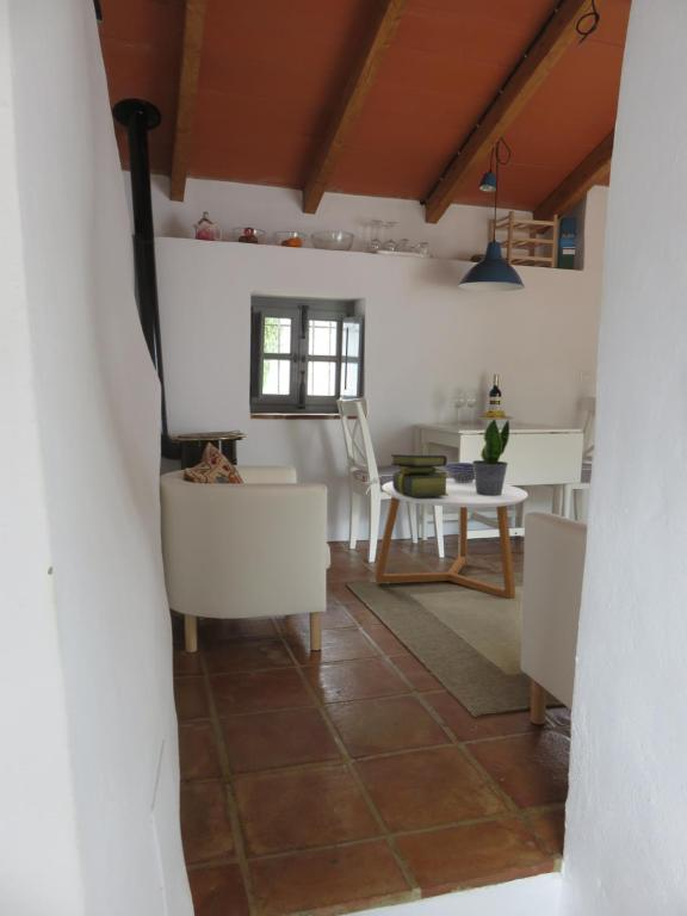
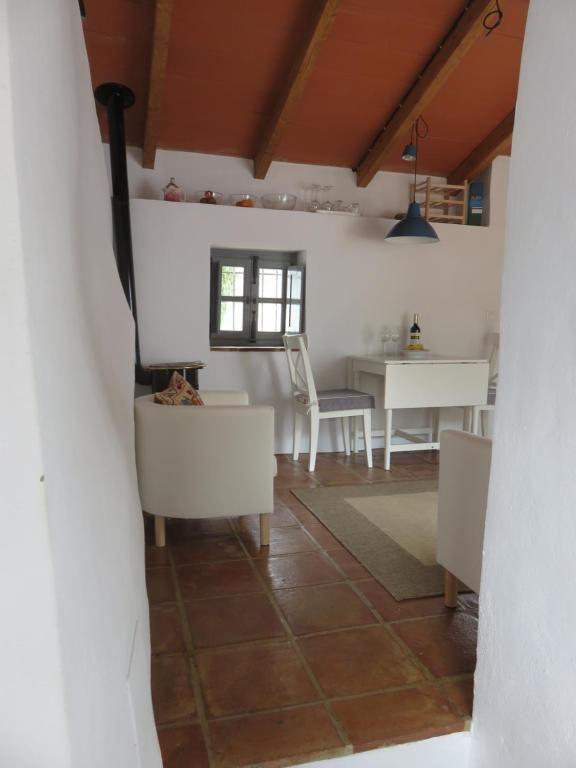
- decorative bowl (463, 472)
- coffee table (460, 534)
- potted plant (490, 454)
- stack of books (417, 472)
